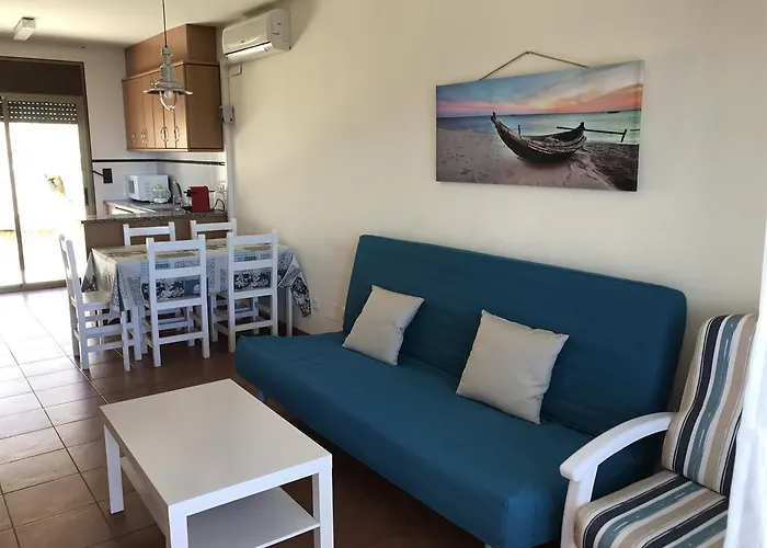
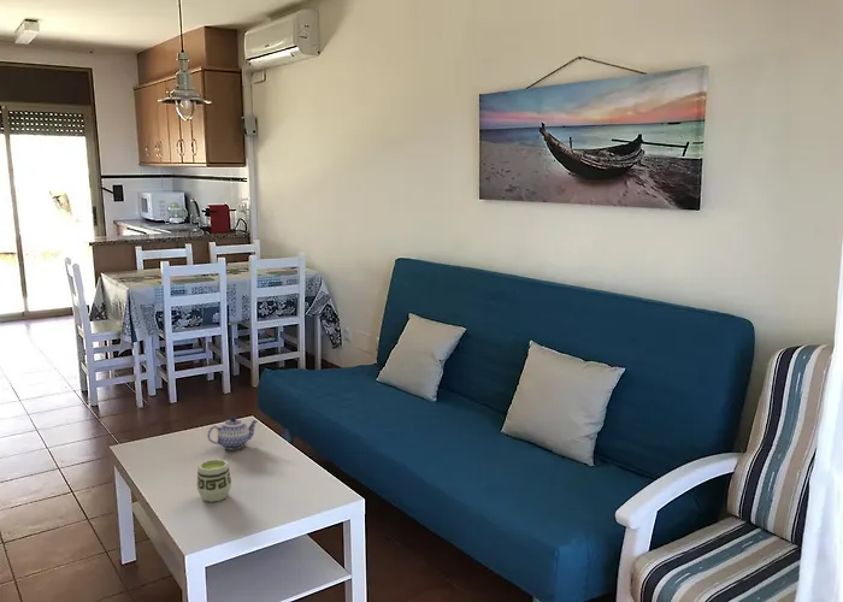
+ cup (213, 480)
+ teapot (232, 431)
